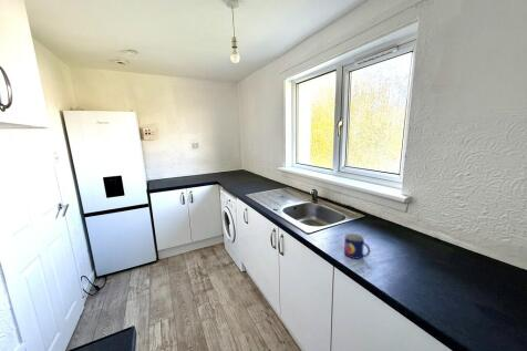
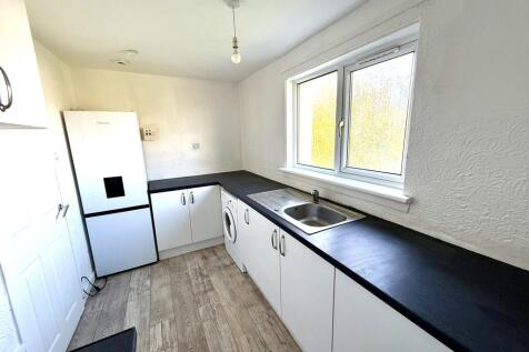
- mug (356, 247)
